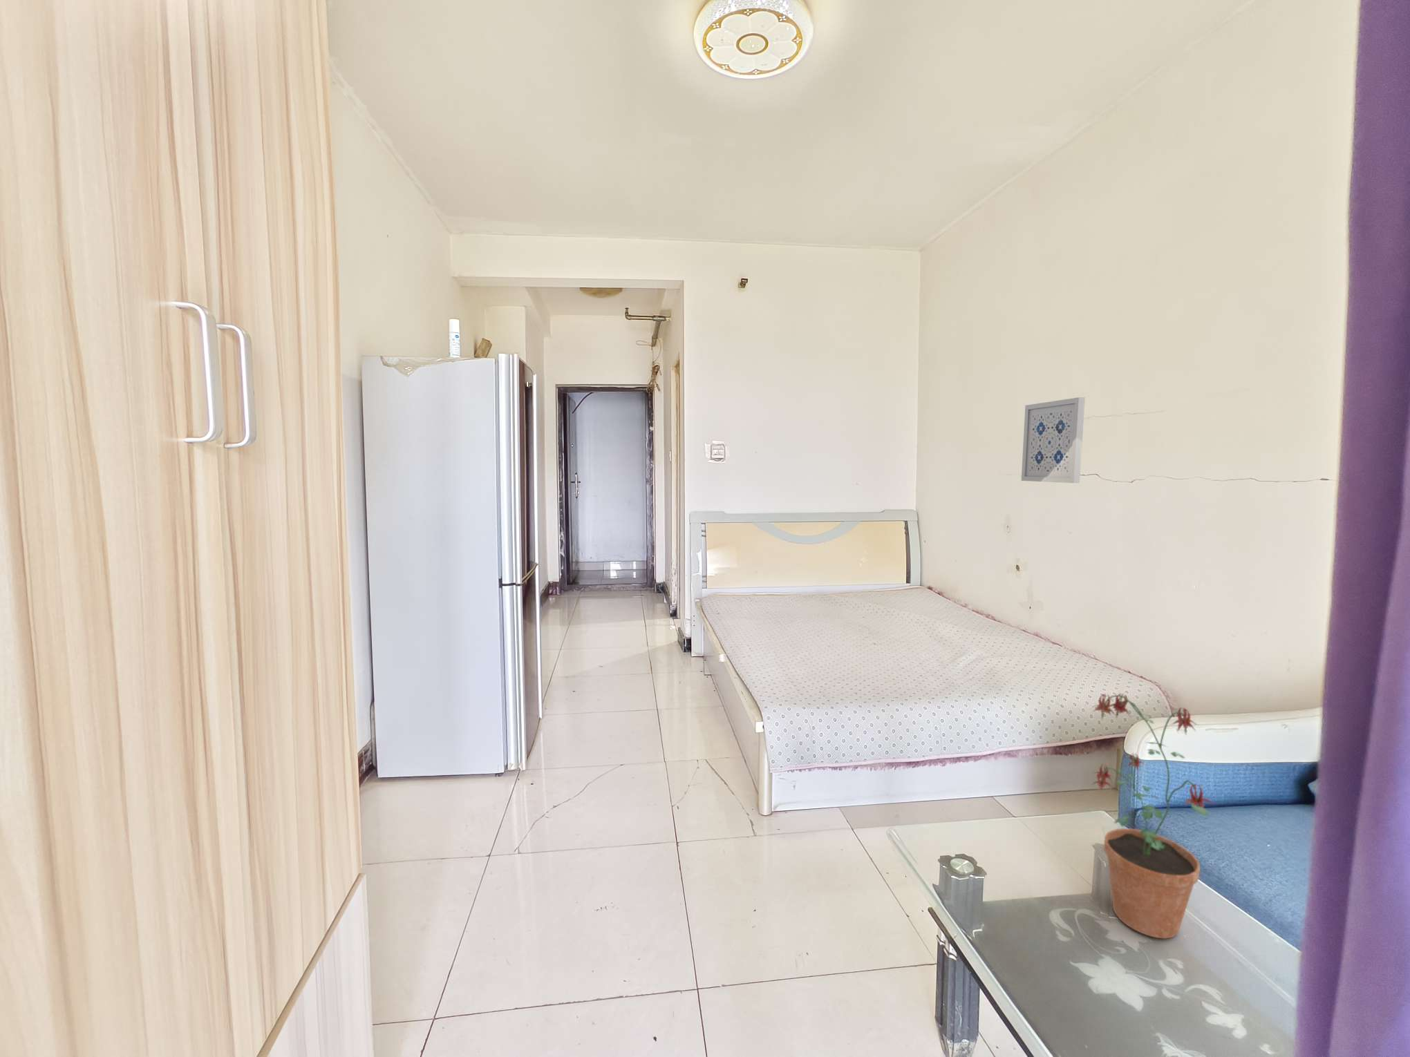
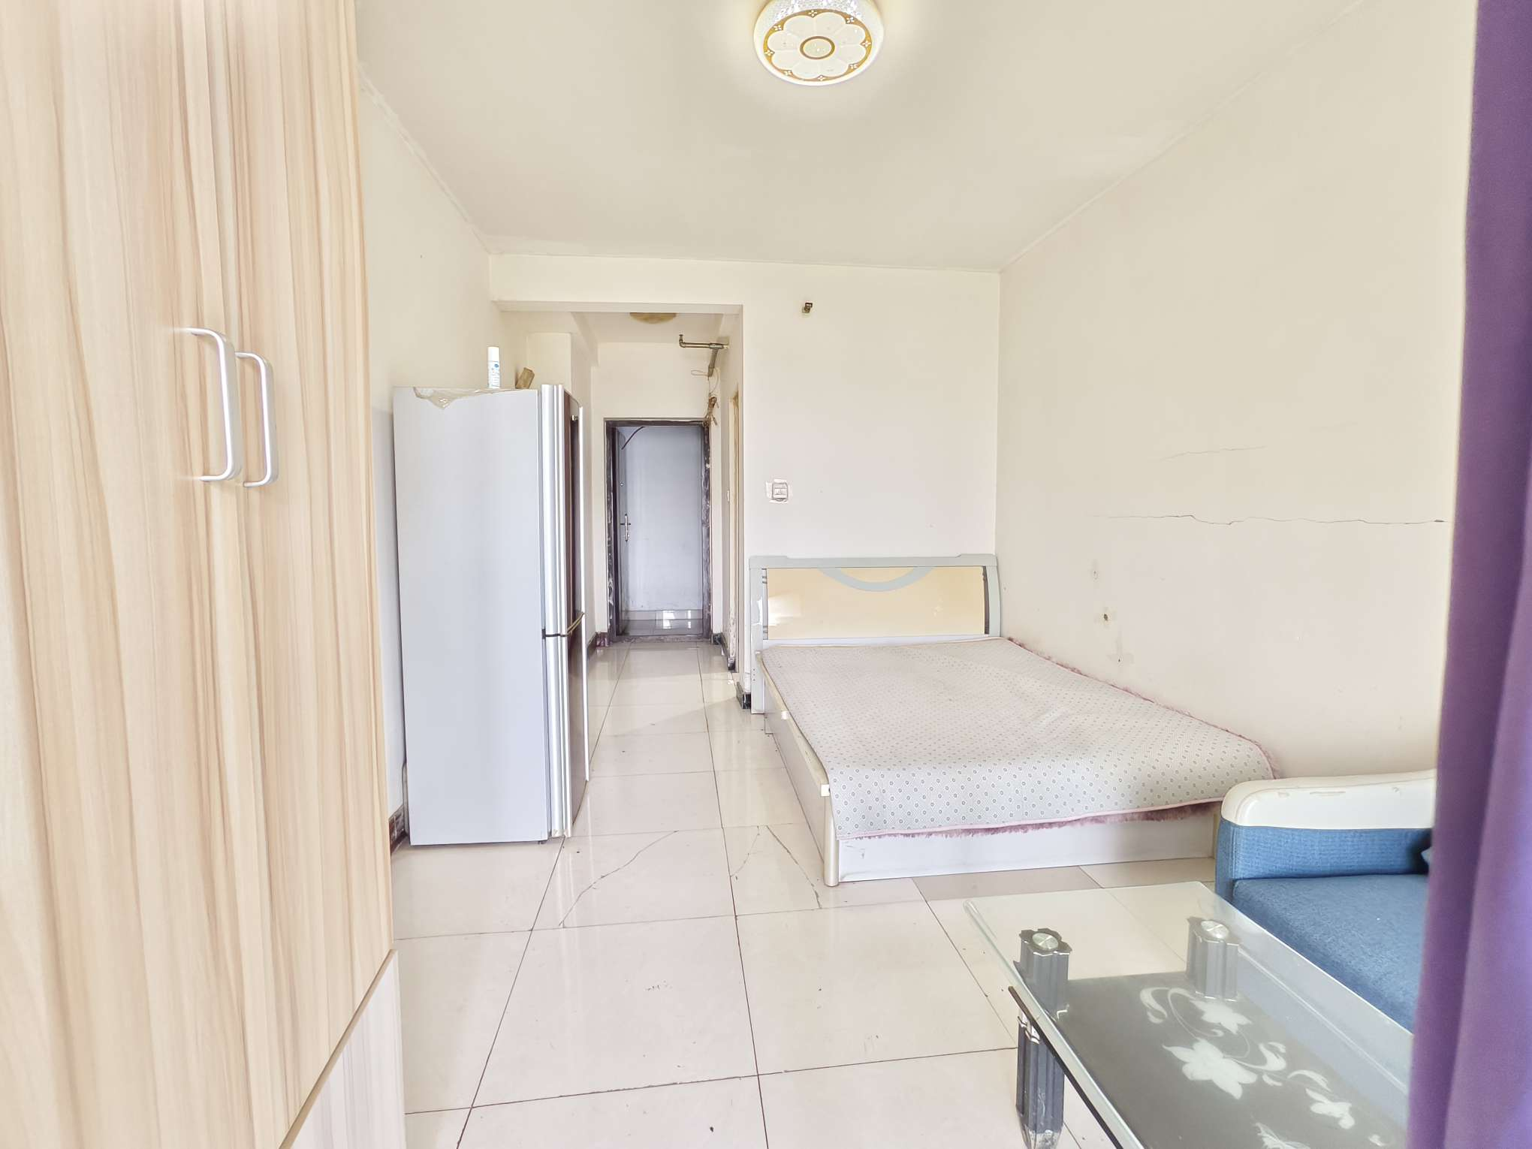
- wall art (1050, 442)
- potted plant (1151, 815)
